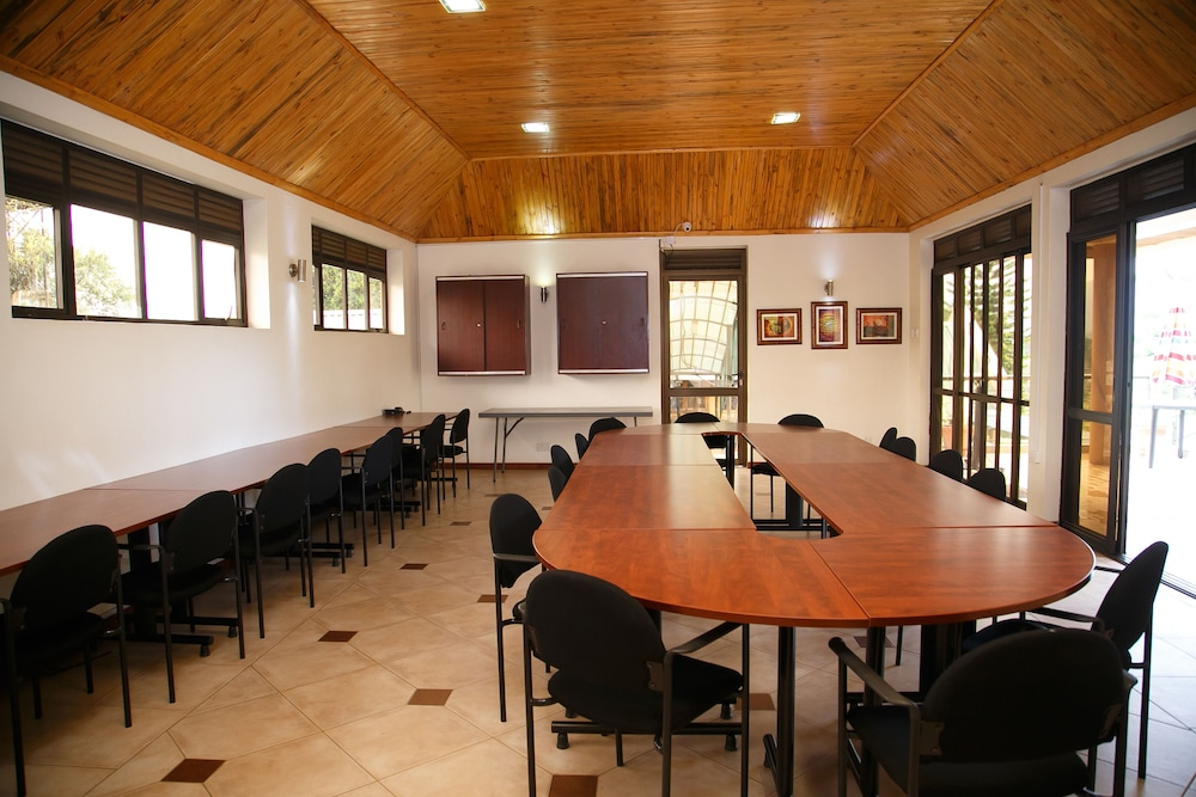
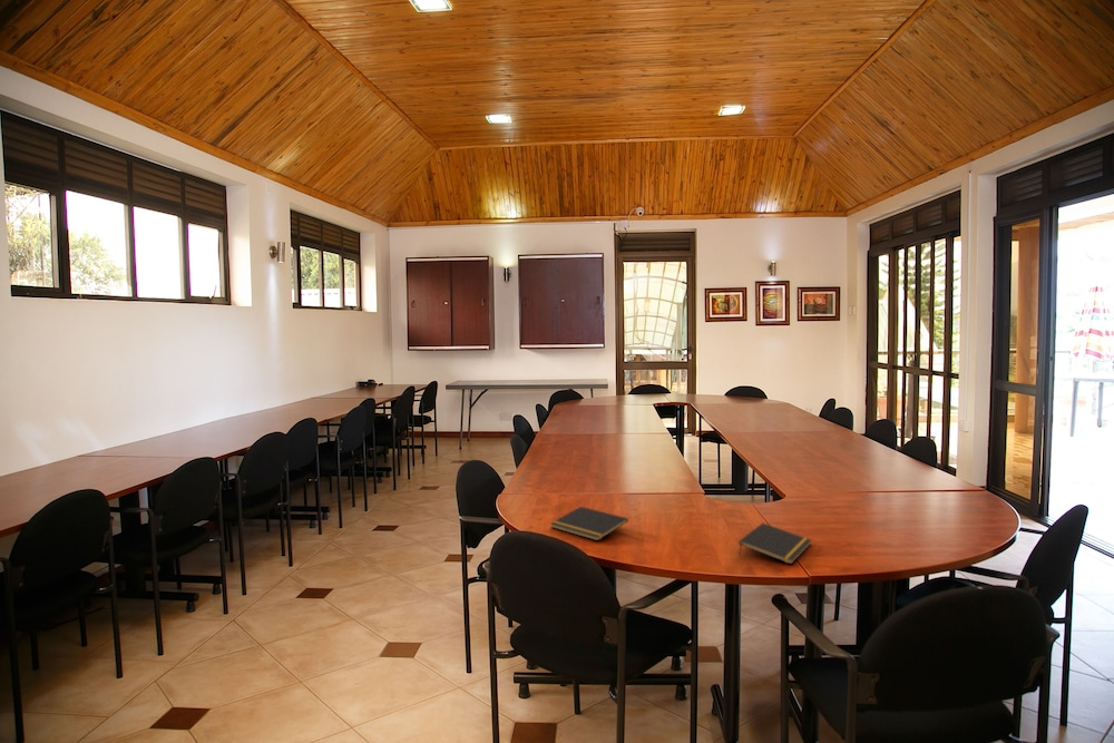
+ notepad (588, 522)
+ notepad (775, 541)
